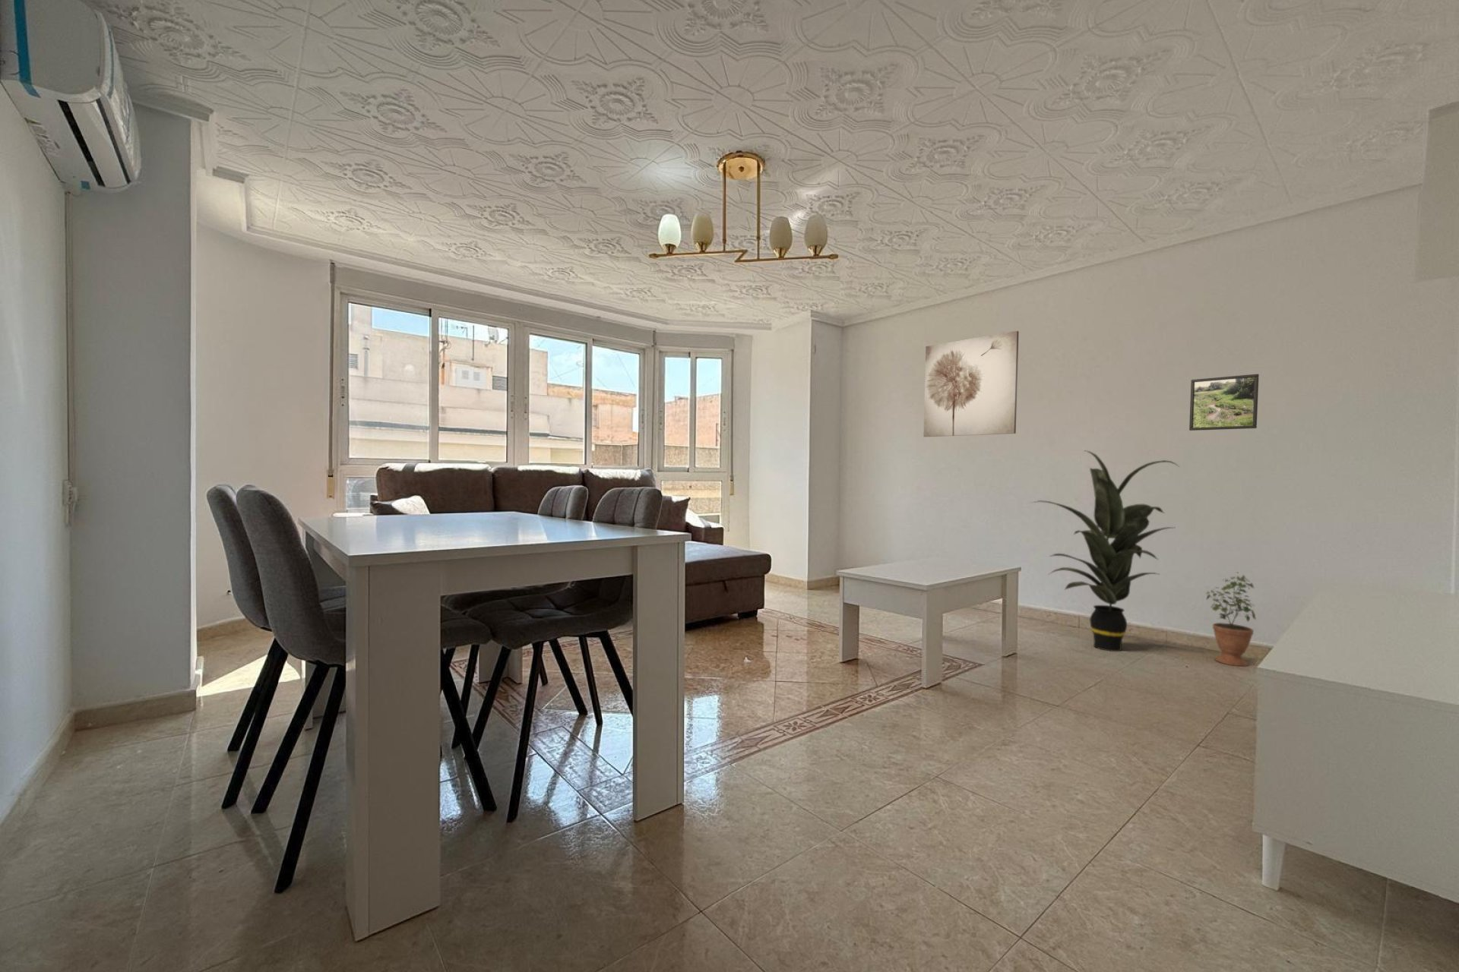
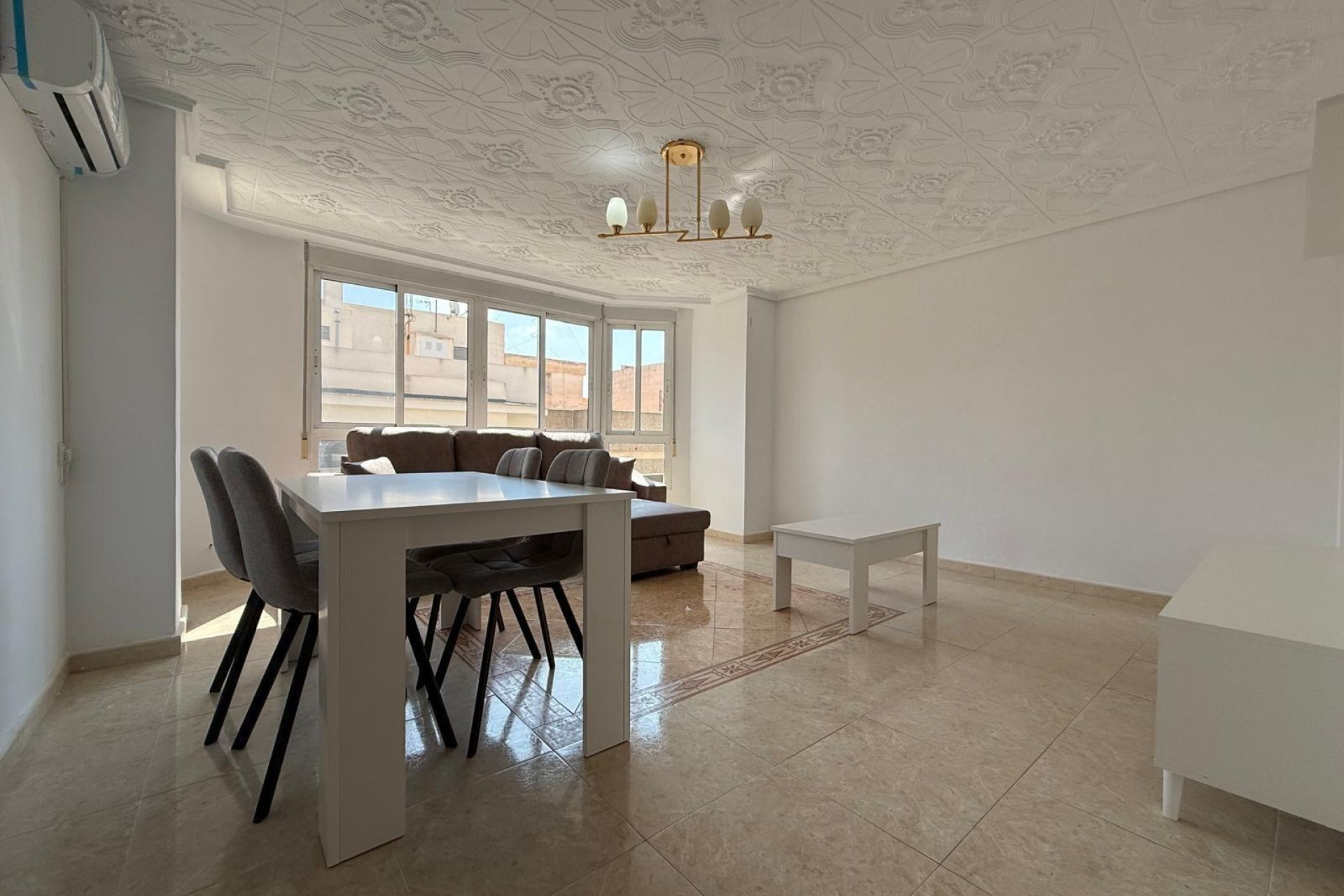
- potted plant (1229, 617)
- indoor plant (1105, 548)
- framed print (1222, 404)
- wall art (968, 387)
